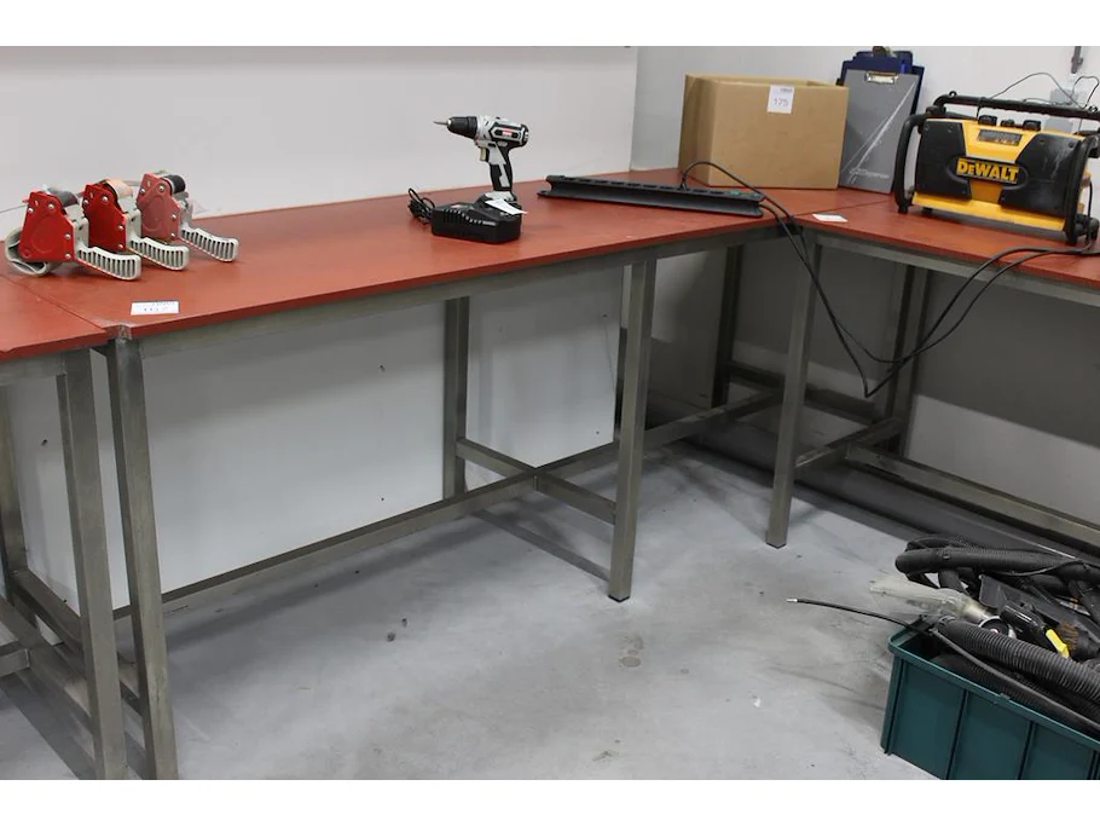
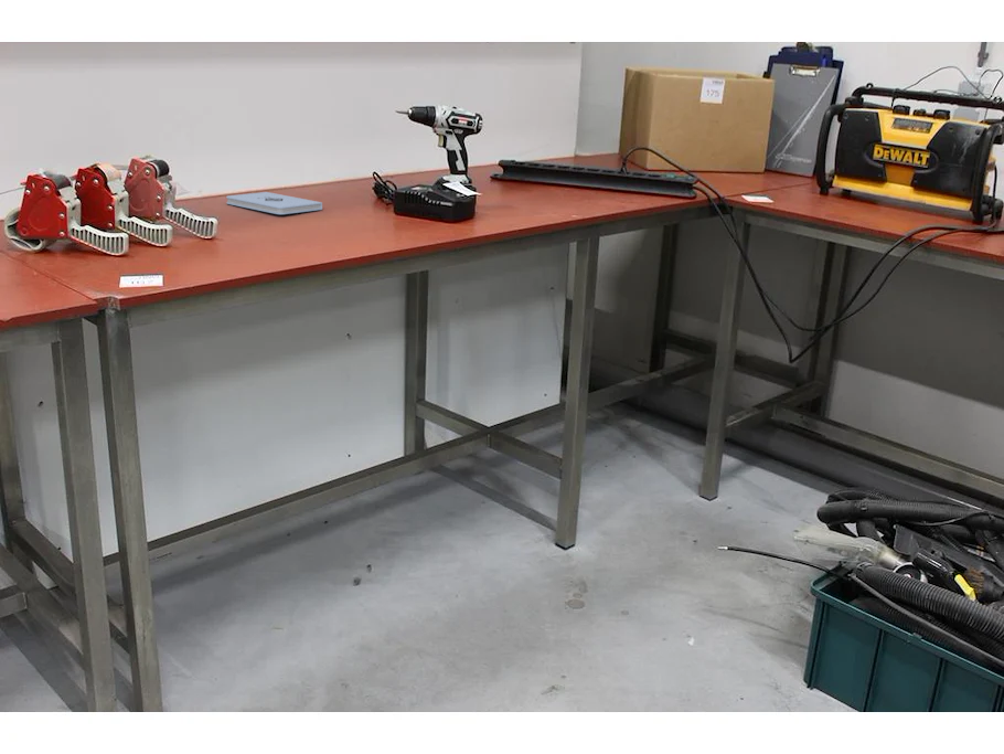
+ notepad (273, 202)
